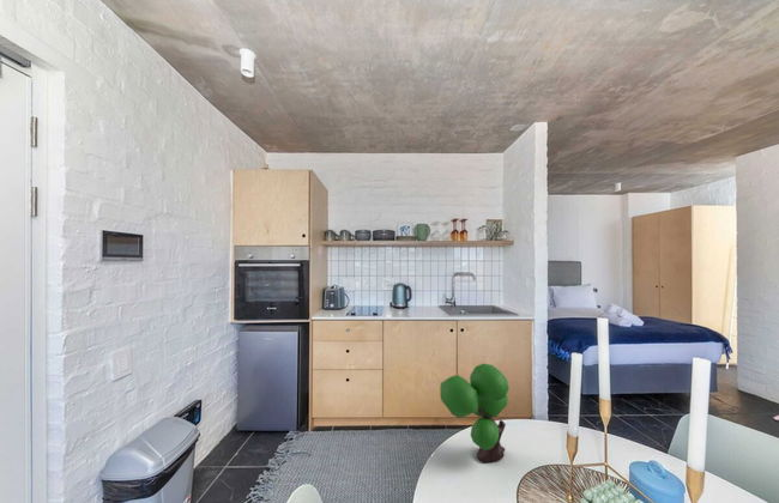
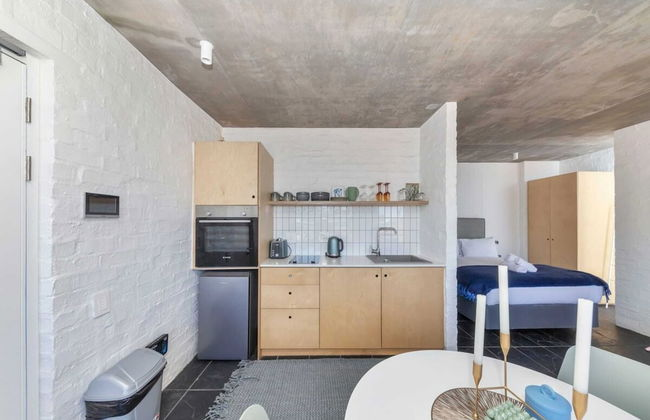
- plant (477, 413)
